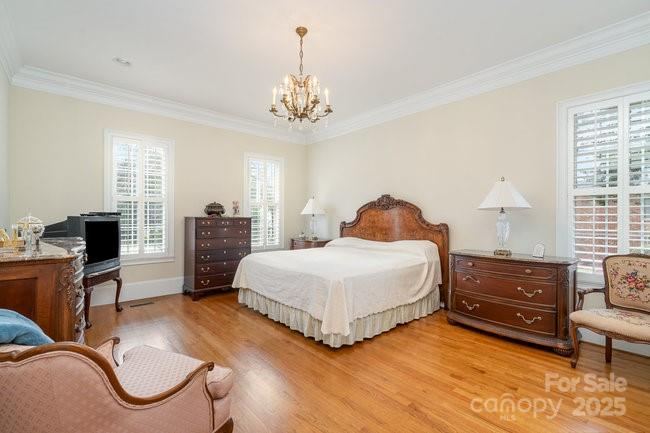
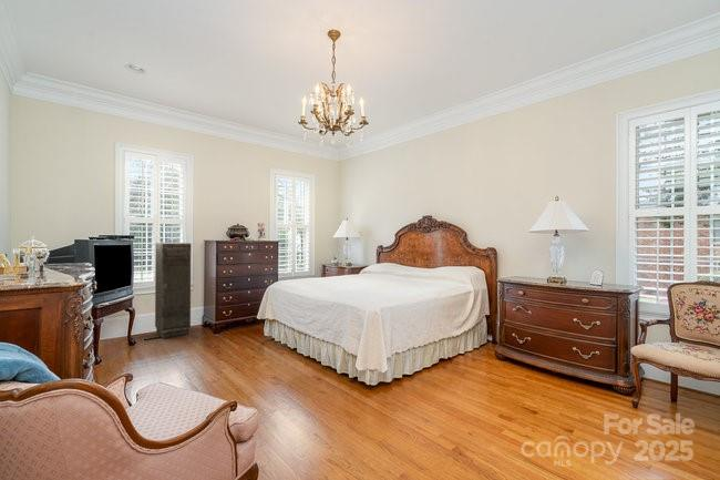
+ storage cabinet (173, 288)
